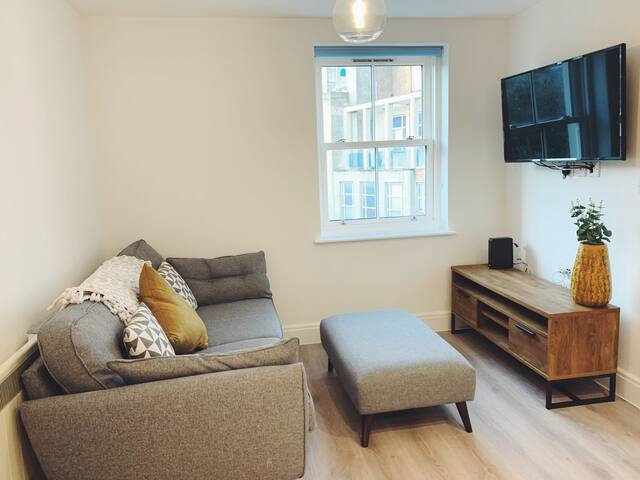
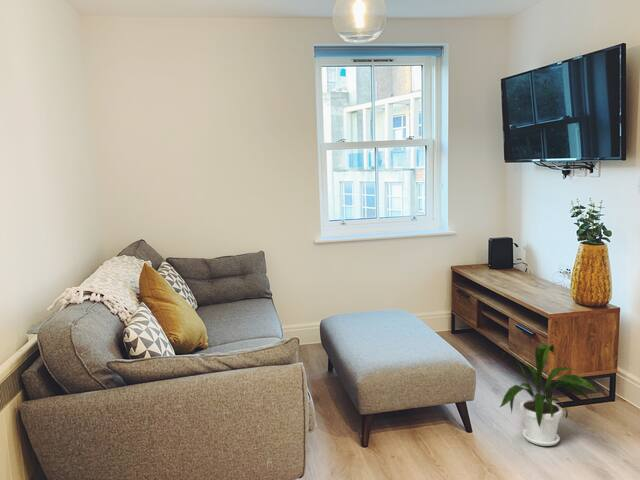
+ house plant (544, 391)
